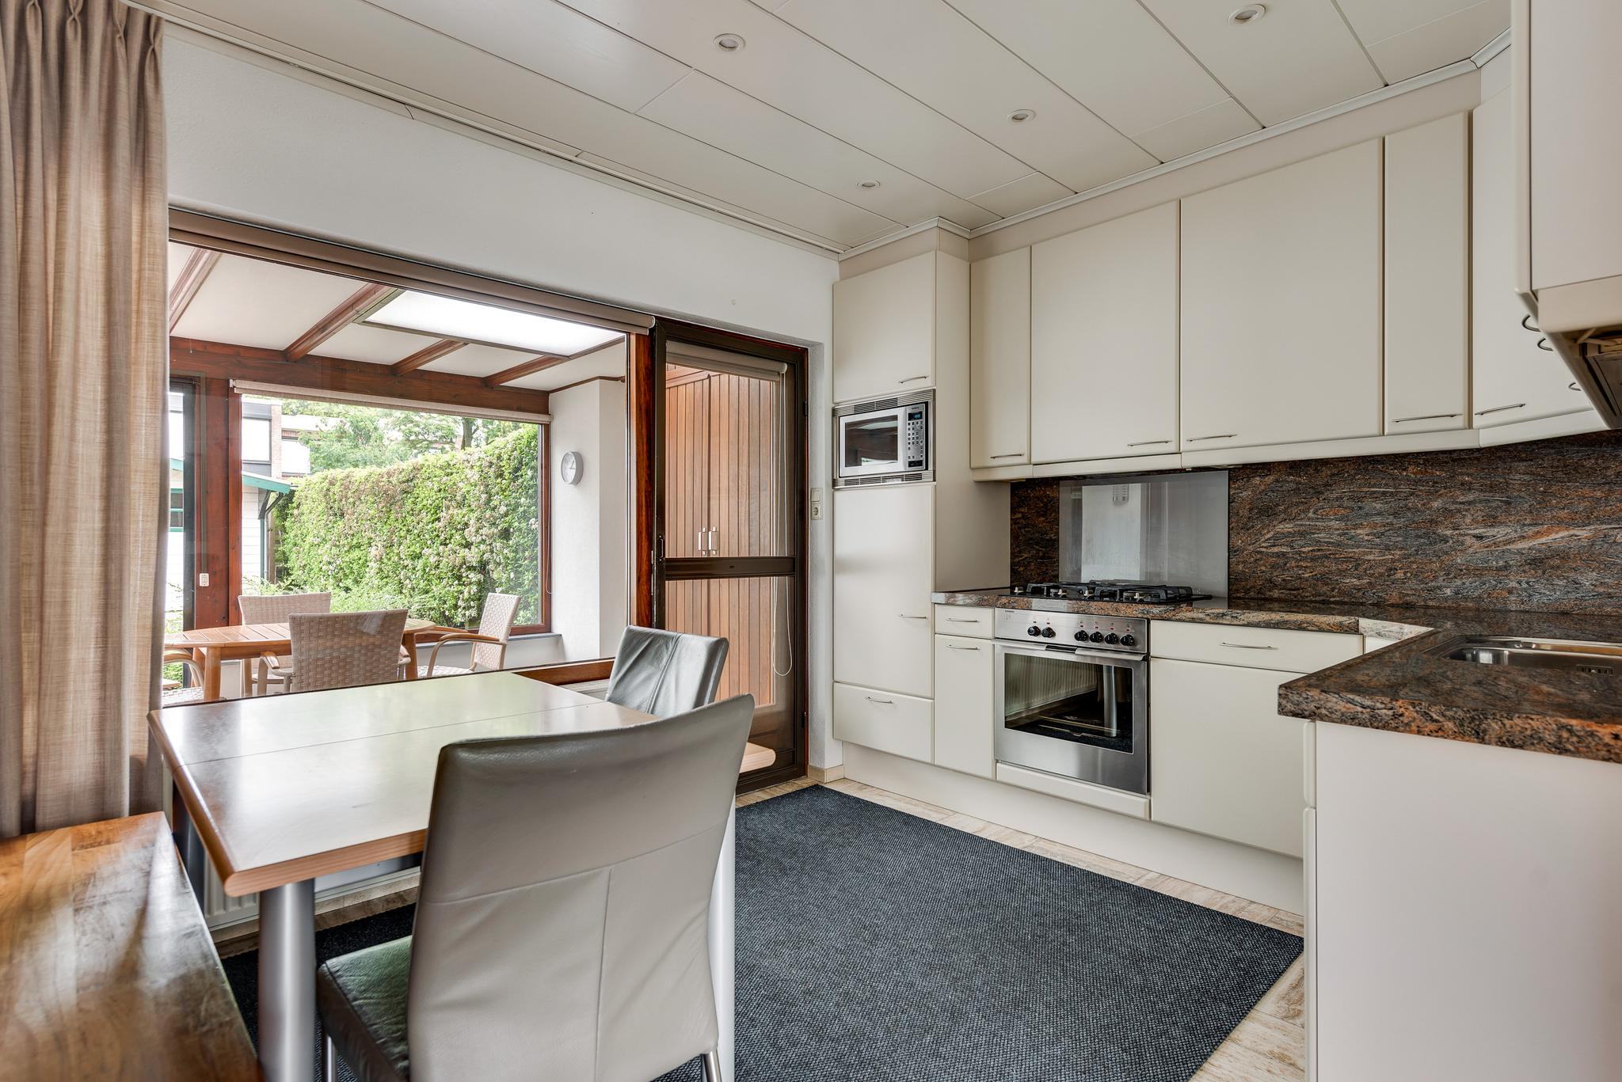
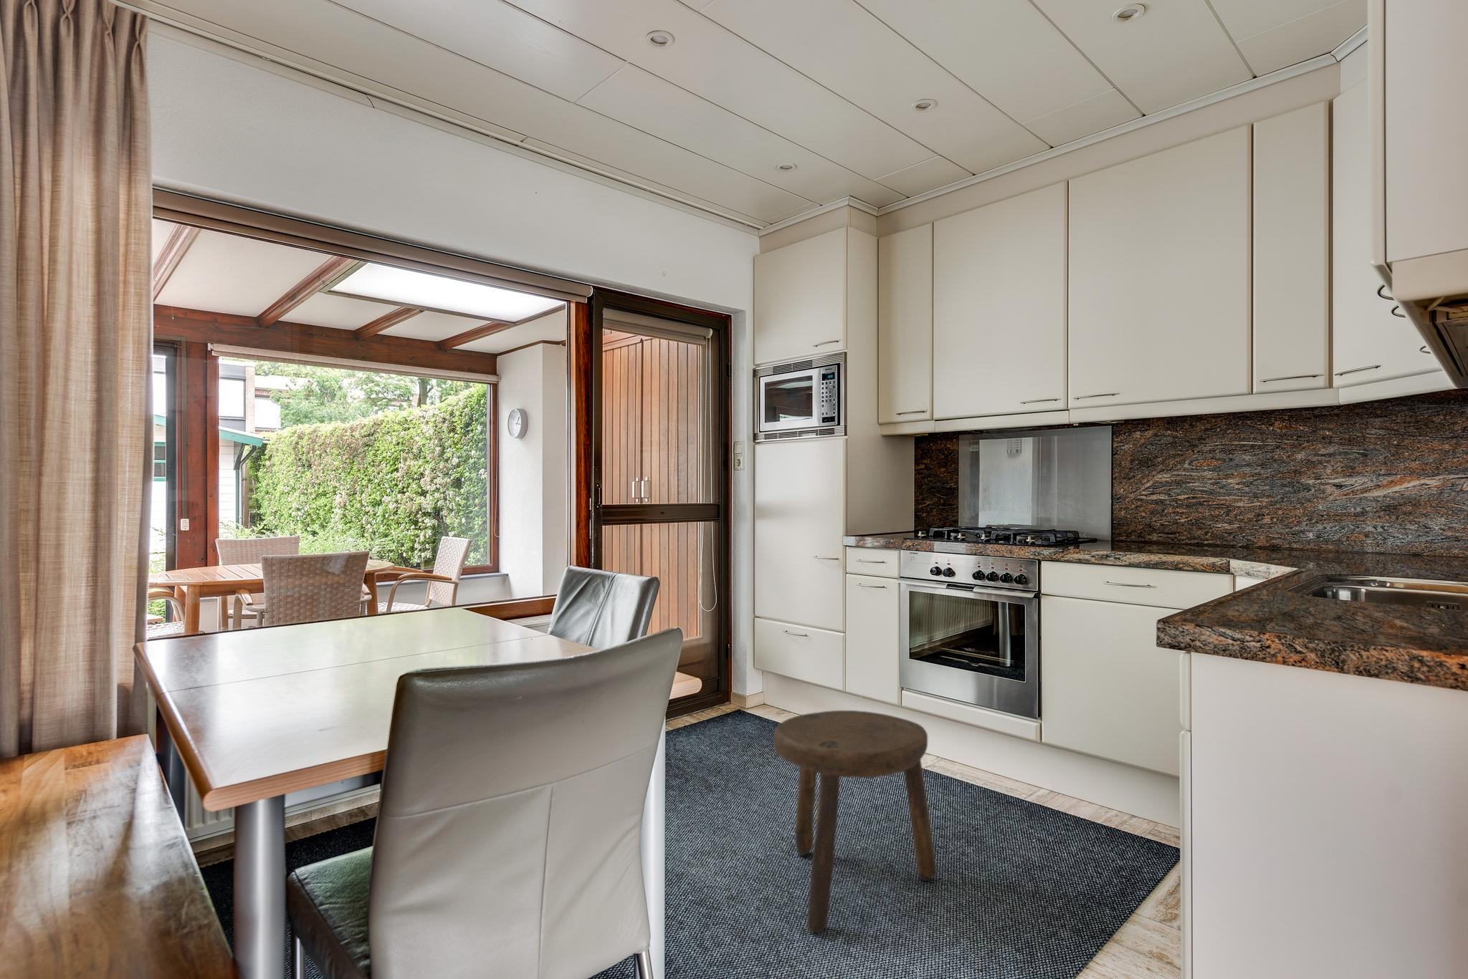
+ stool (837, 809)
